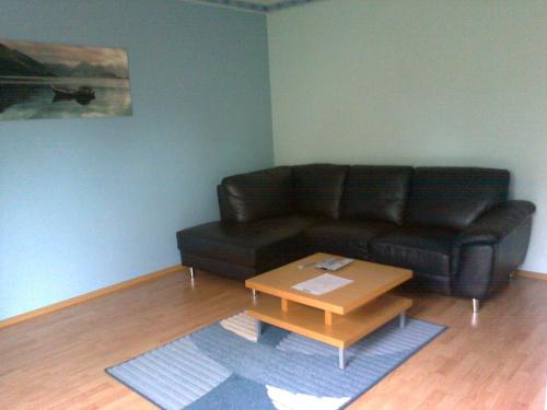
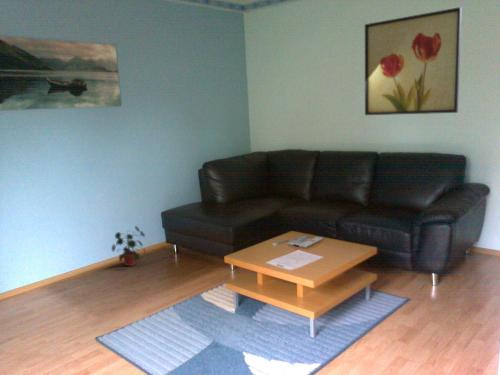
+ wall art (409, 66)
+ potted plant (131, 244)
